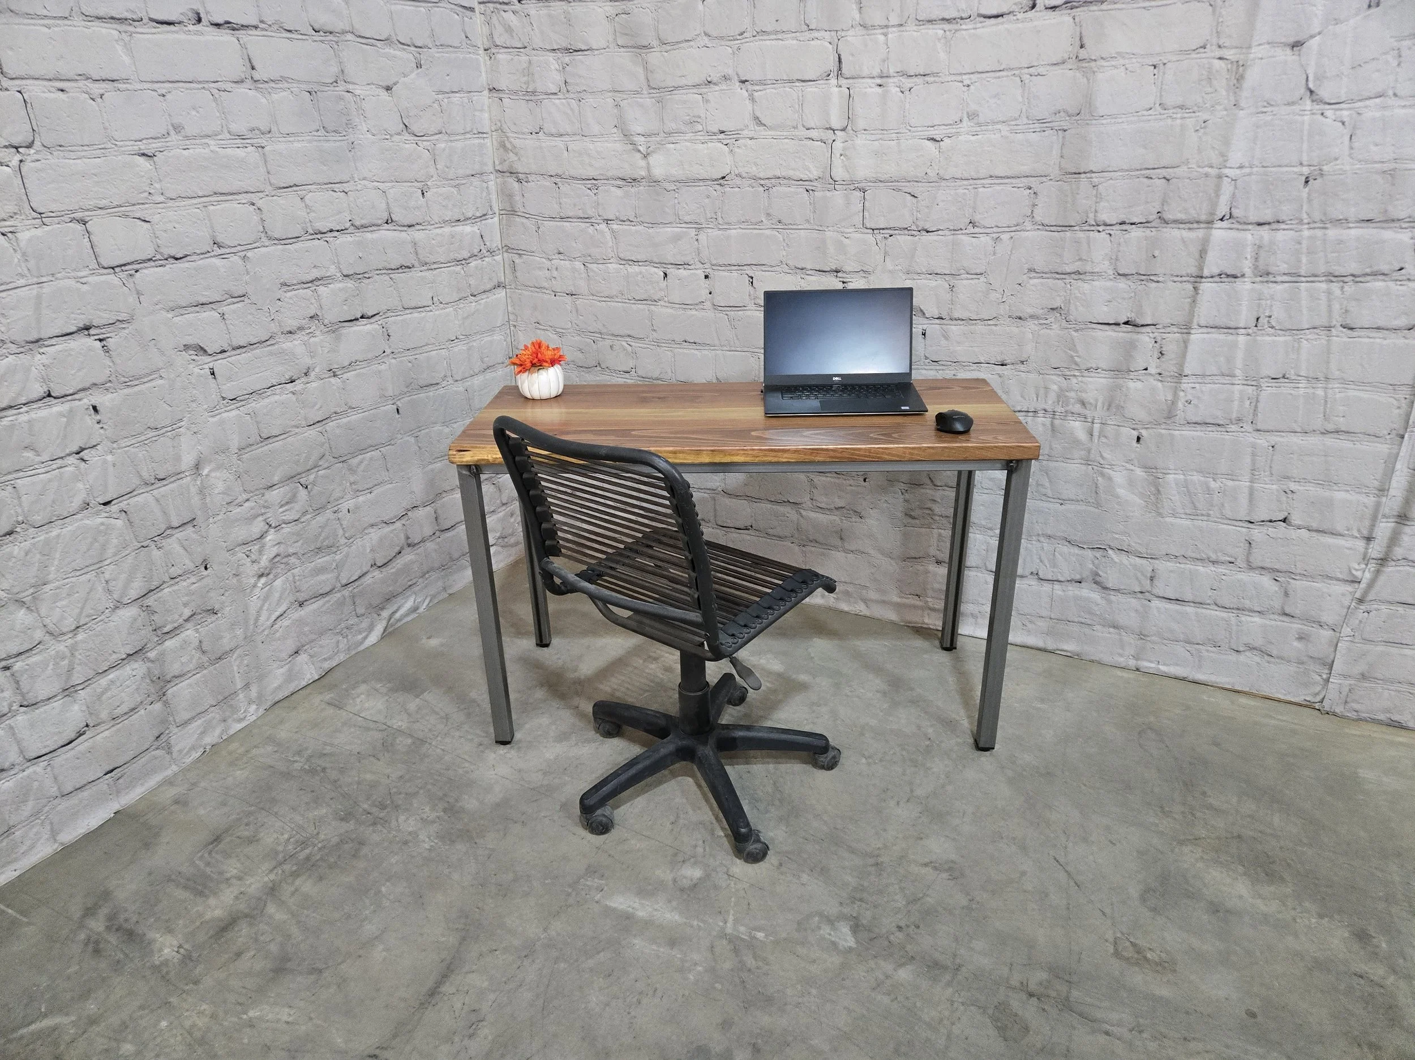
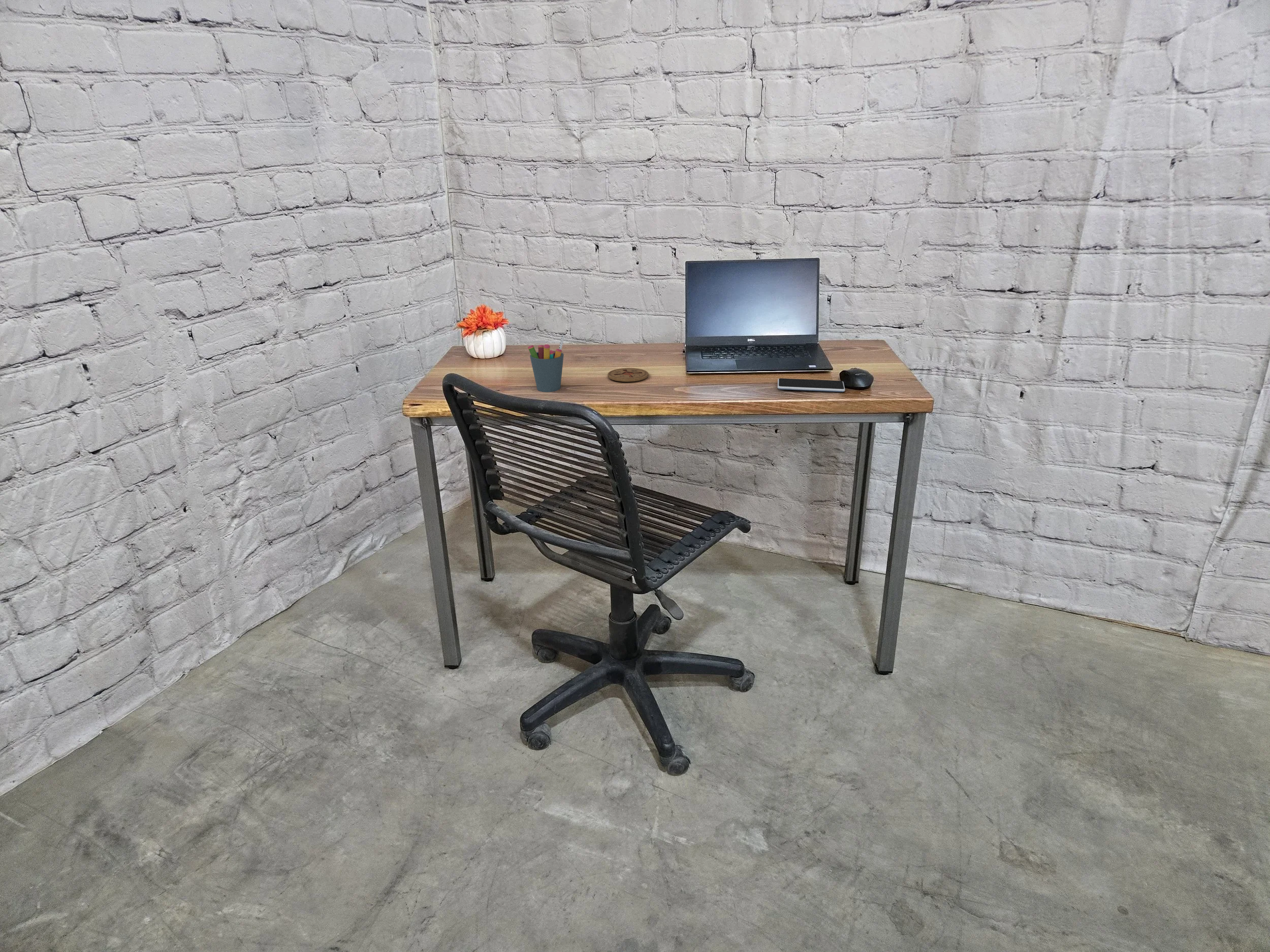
+ smartphone (810, 385)
+ coaster (628, 375)
+ pen holder (547, 363)
